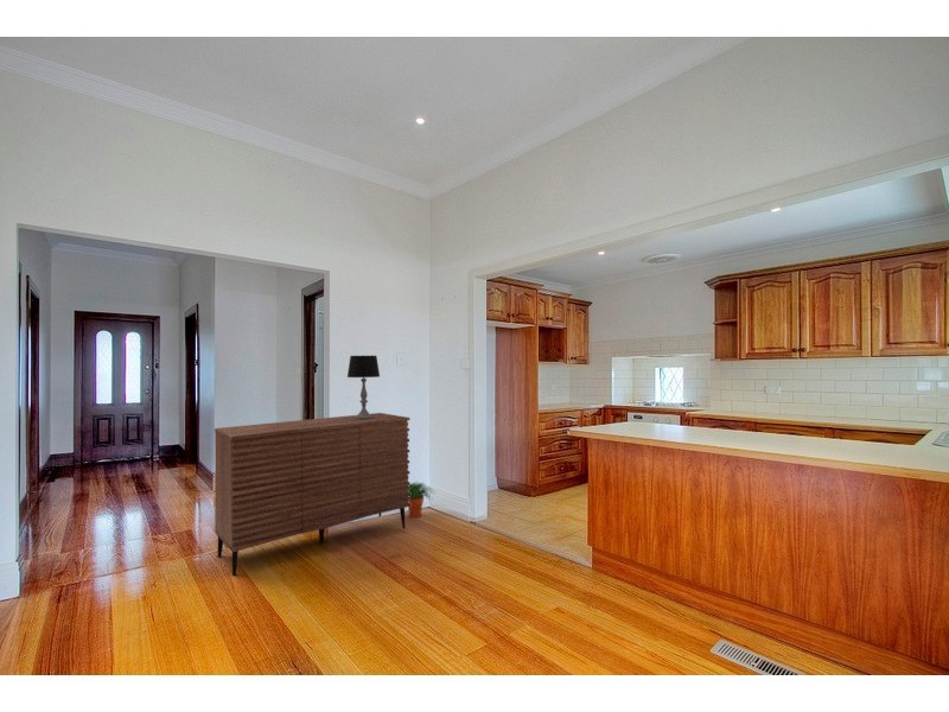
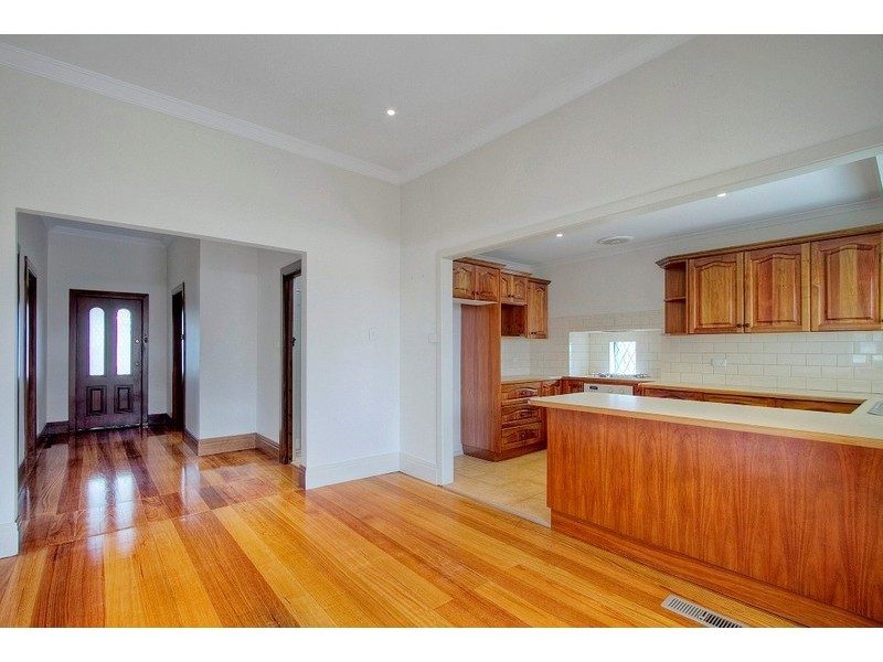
- sideboard (319, 482)
- potted plant (415, 498)
- table lamp (363, 386)
